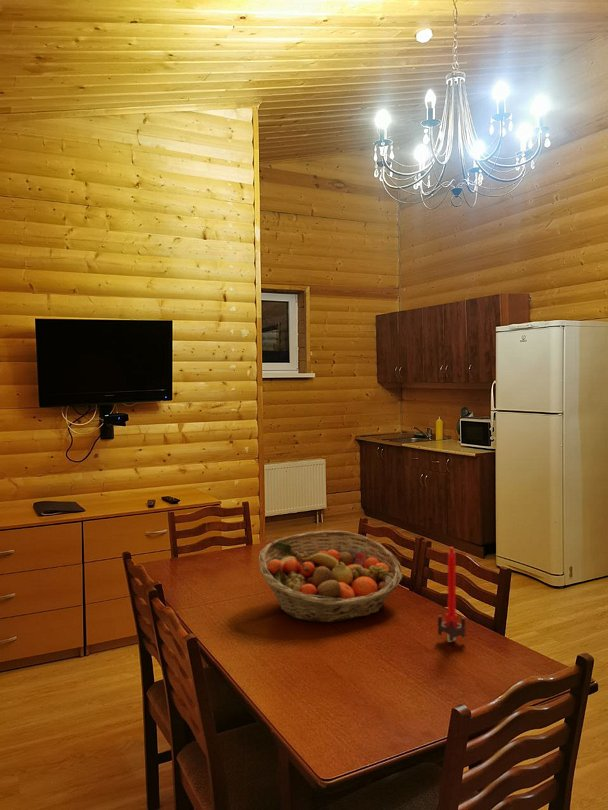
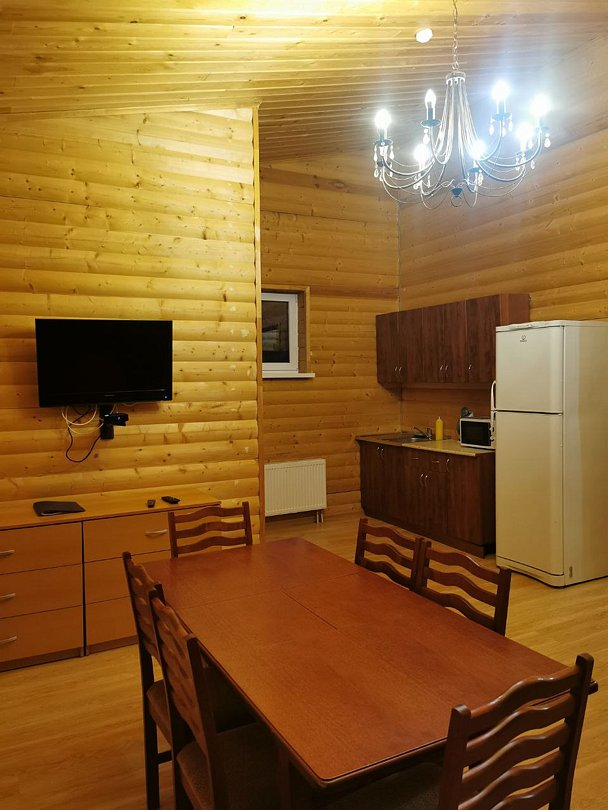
- candle (451, 594)
- fruit basket (330, 574)
